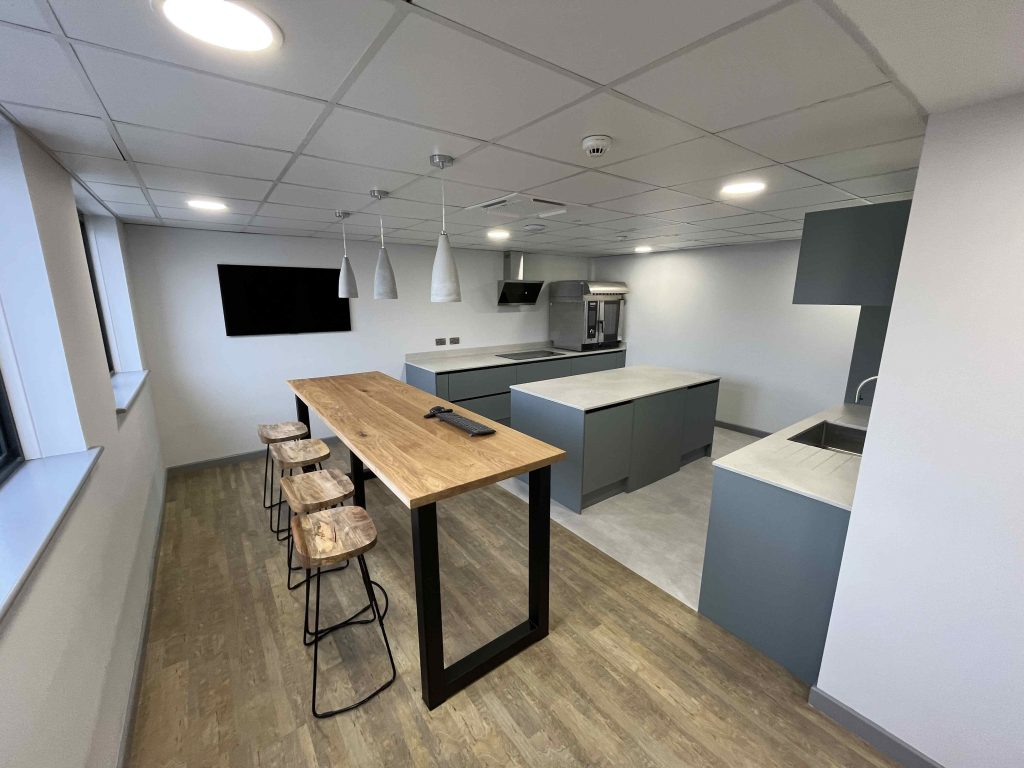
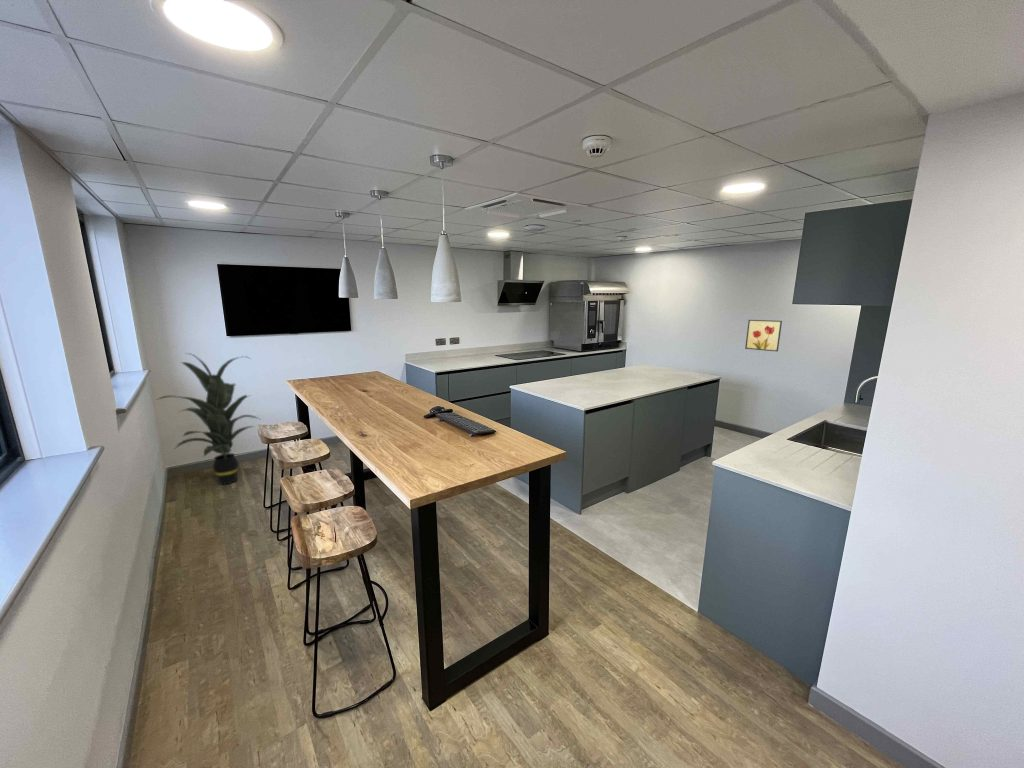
+ wall art (763, 335)
+ indoor plant (213, 418)
